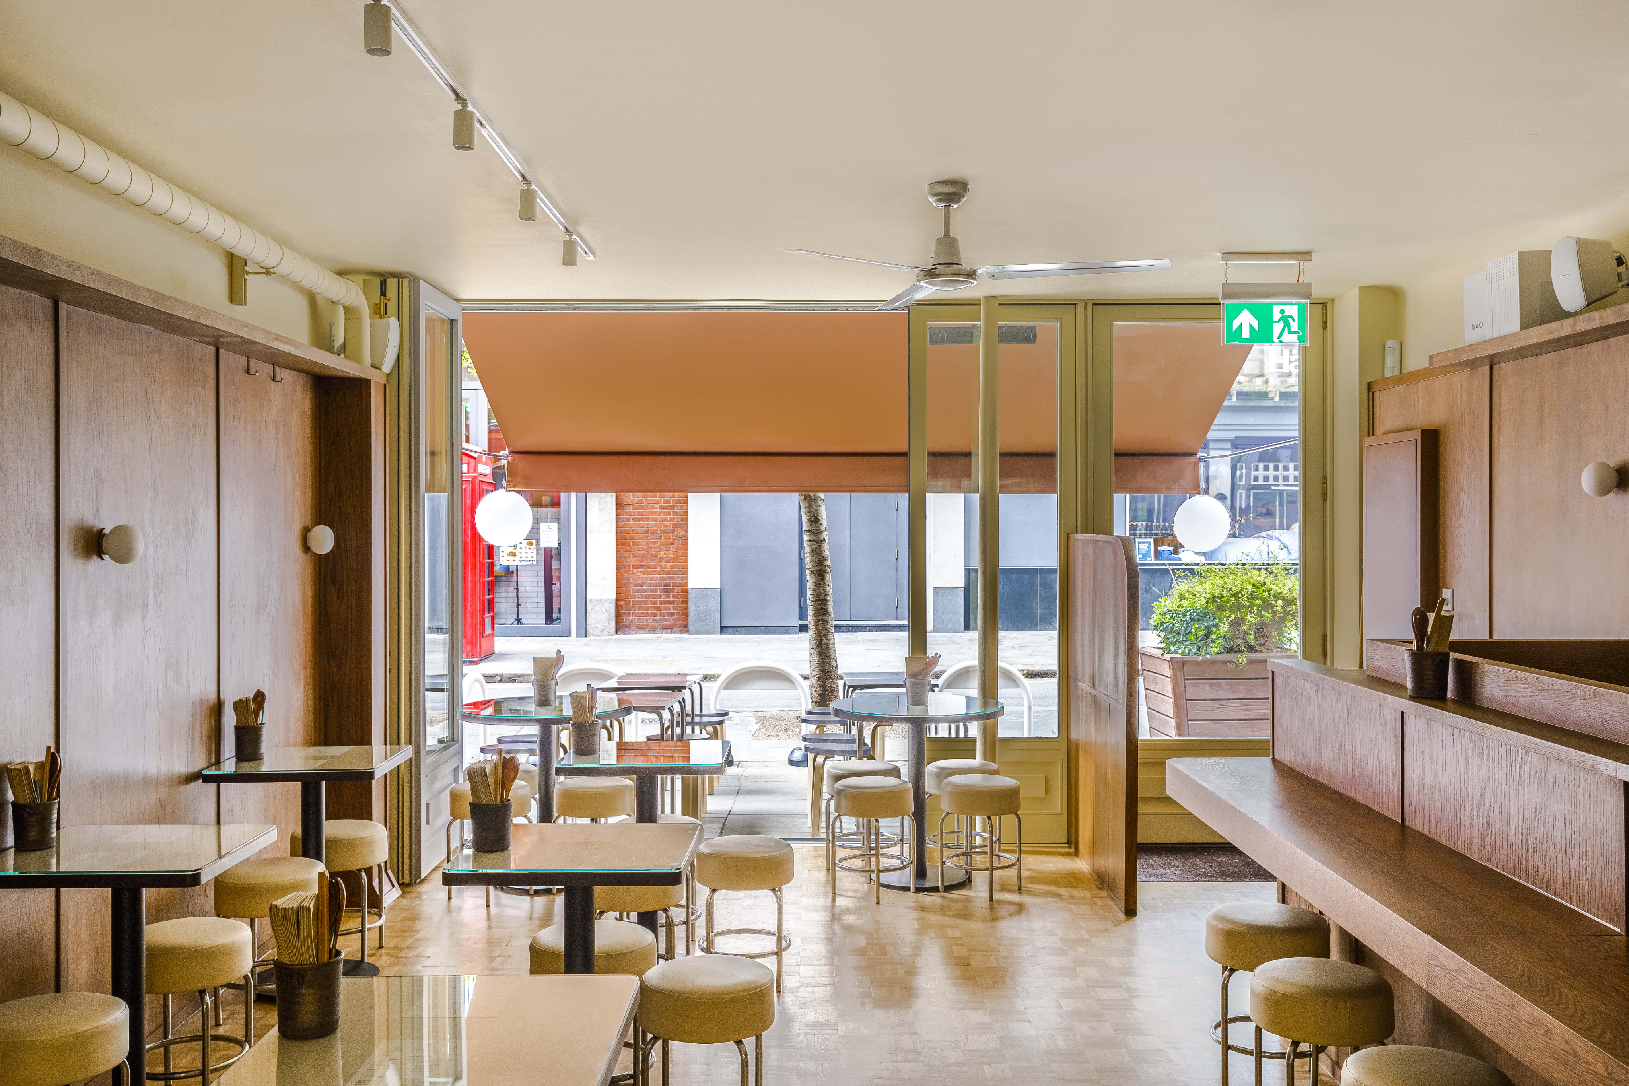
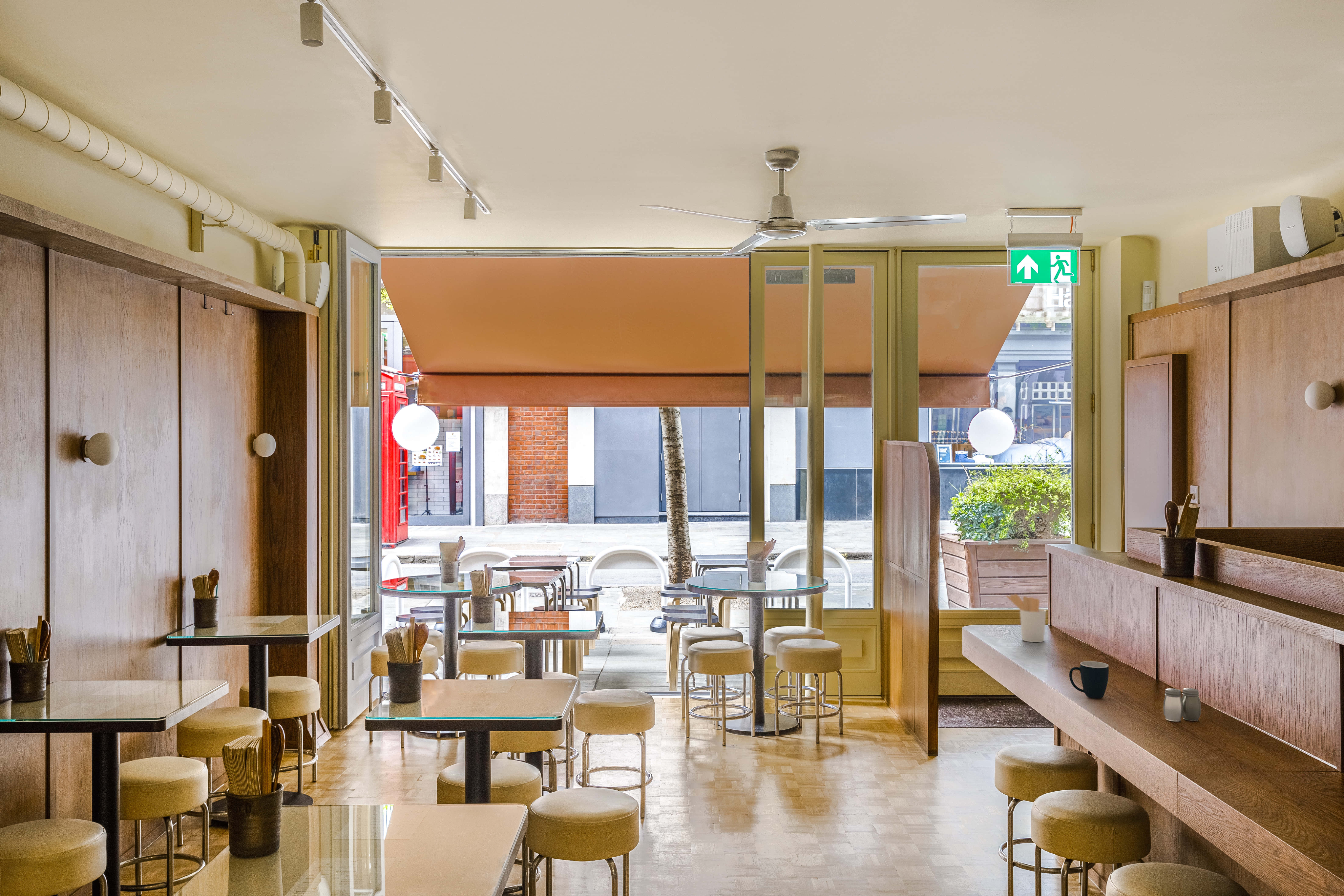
+ utensil holder (1026, 616)
+ salt and pepper shaker (1182, 704)
+ mug (1089, 680)
